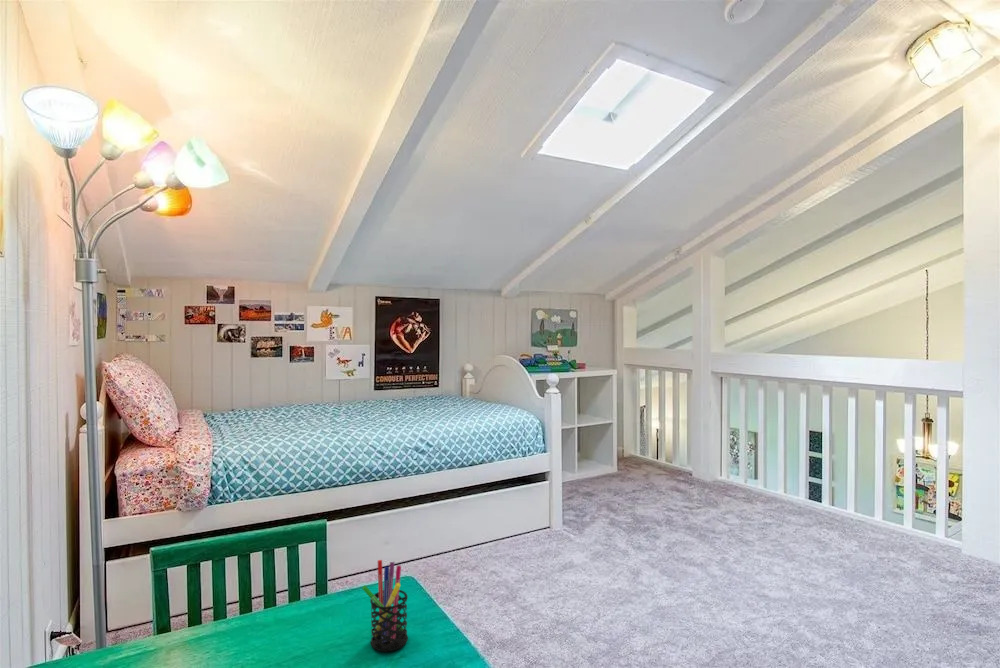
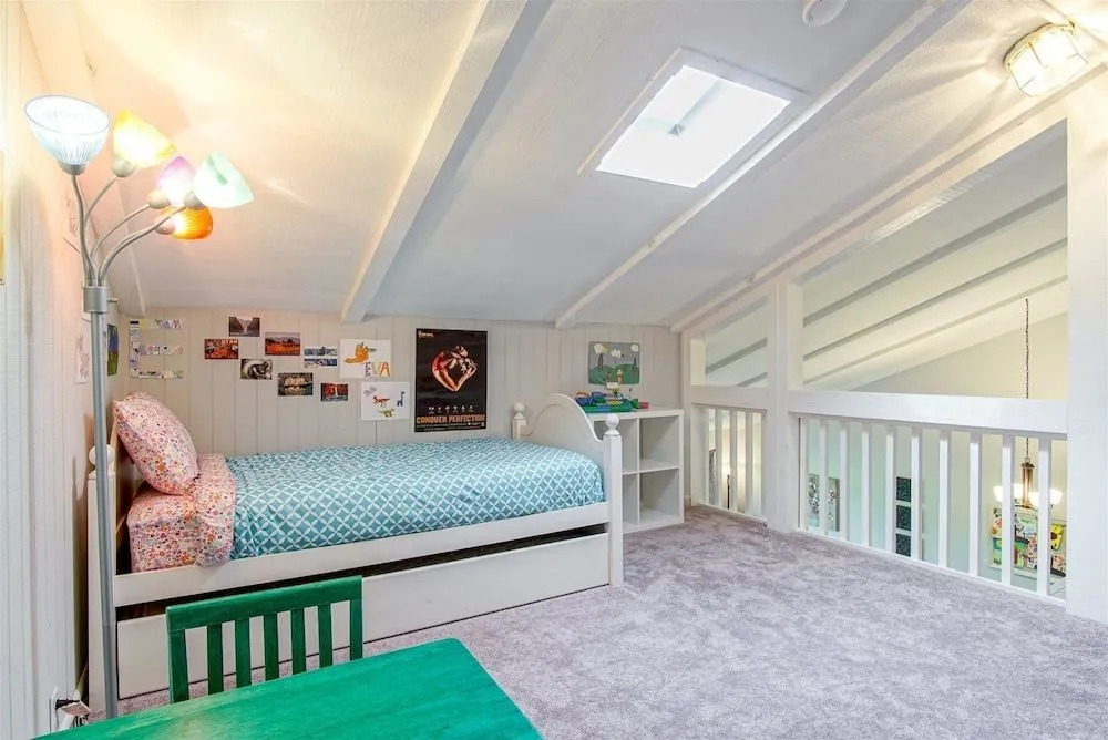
- pen holder (384, 604)
